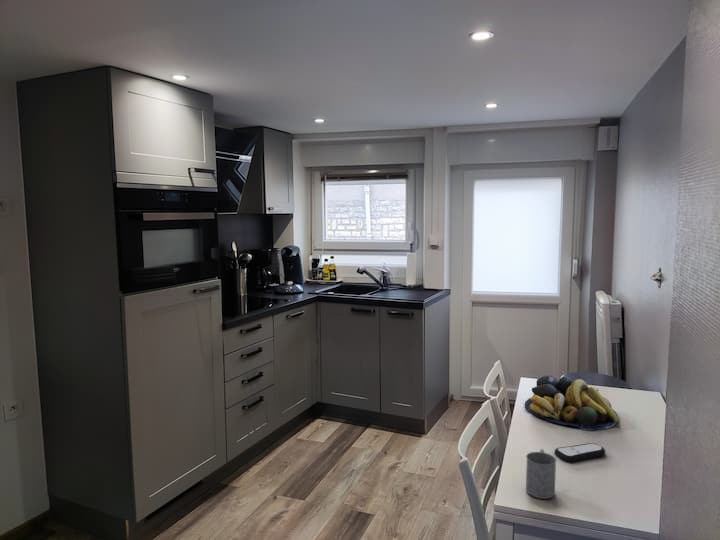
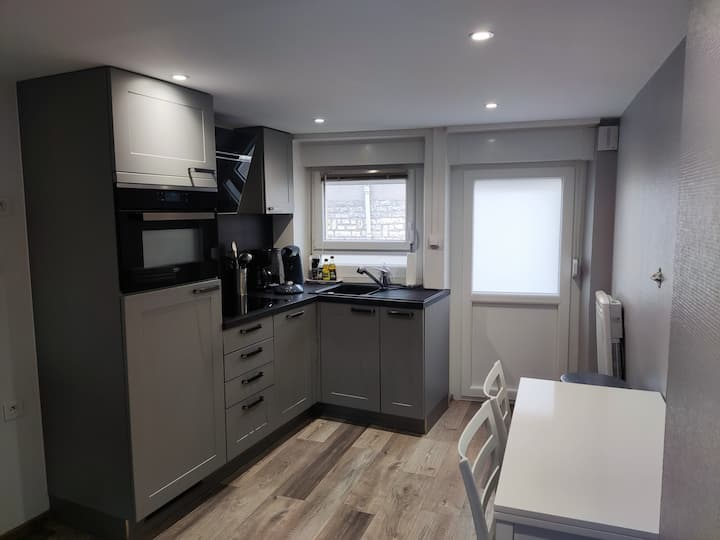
- remote control (580, 451)
- fruit bowl (571, 396)
- mug (541, 472)
